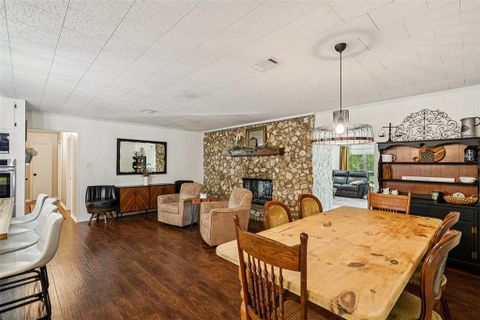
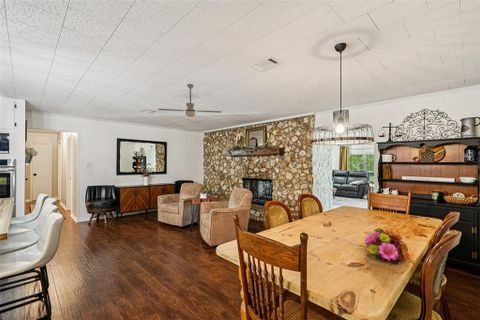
+ ceiling fan (190, 100)
+ flower bouquet (384, 243)
